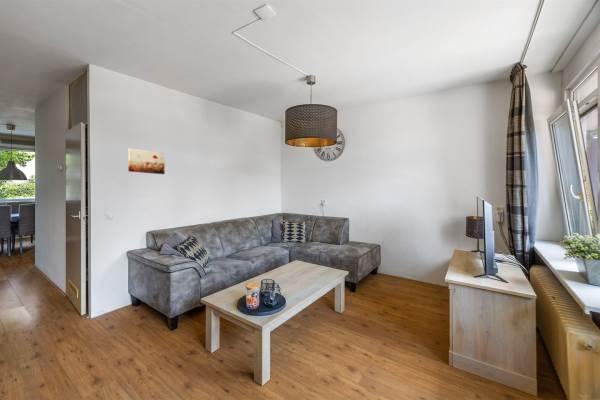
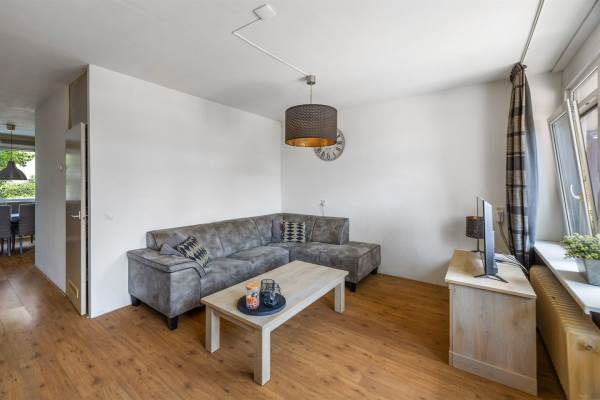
- wall art (147, 161)
